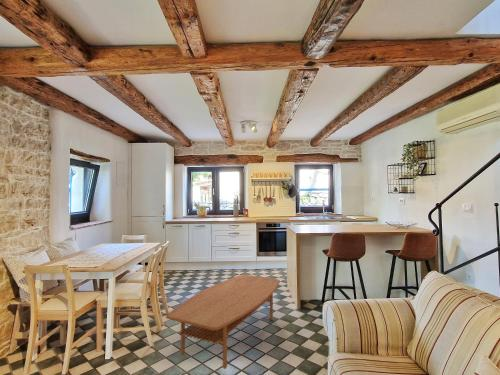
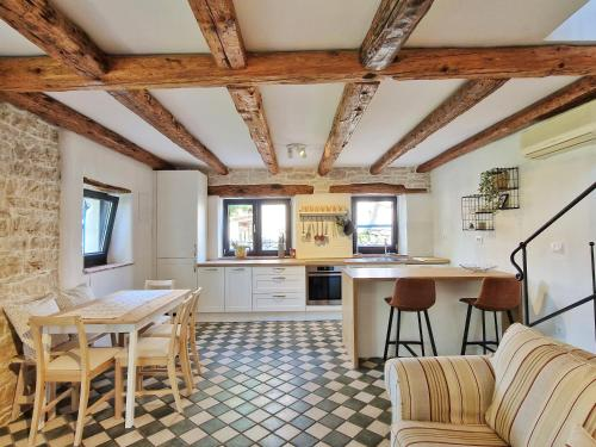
- coffee table (232, 314)
